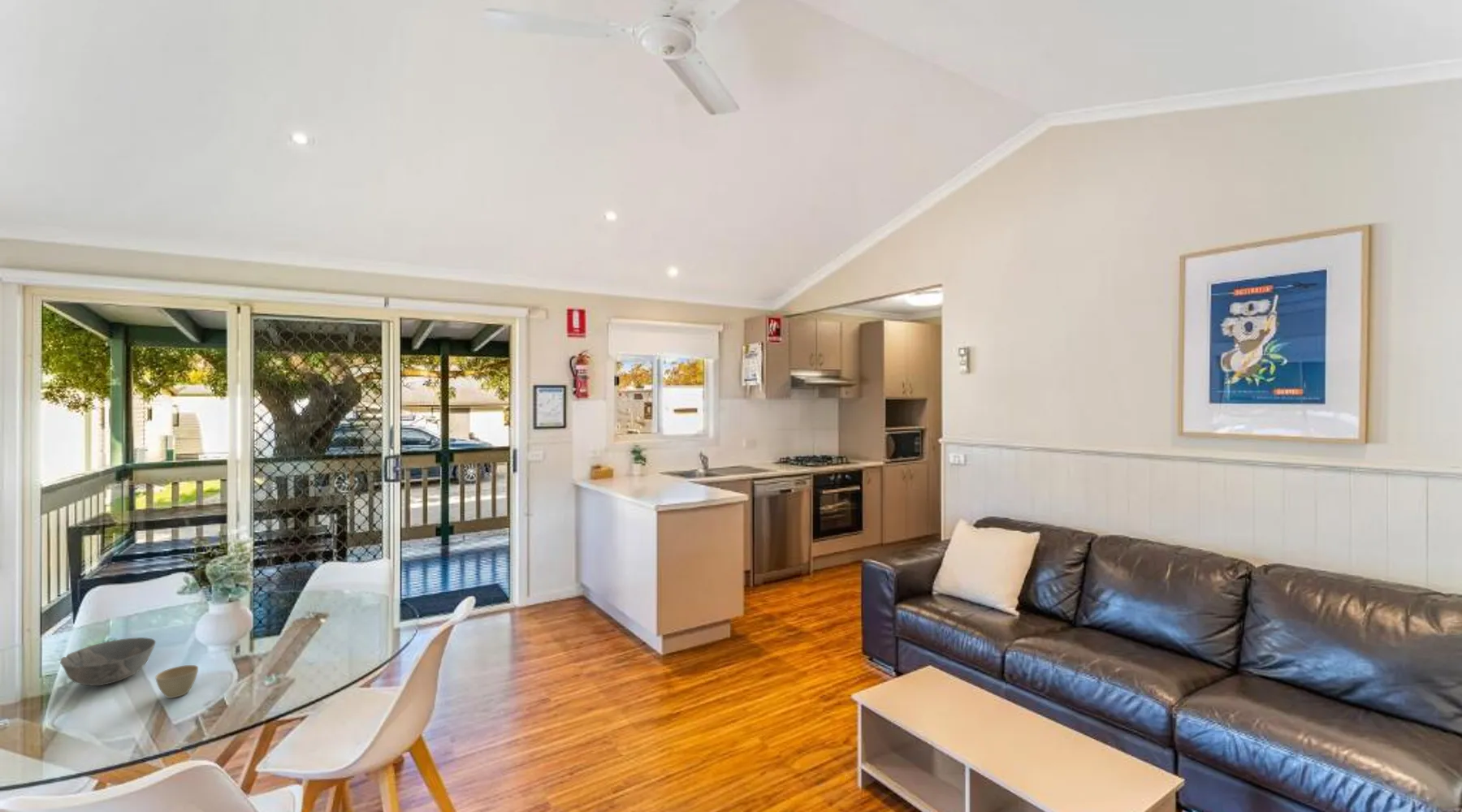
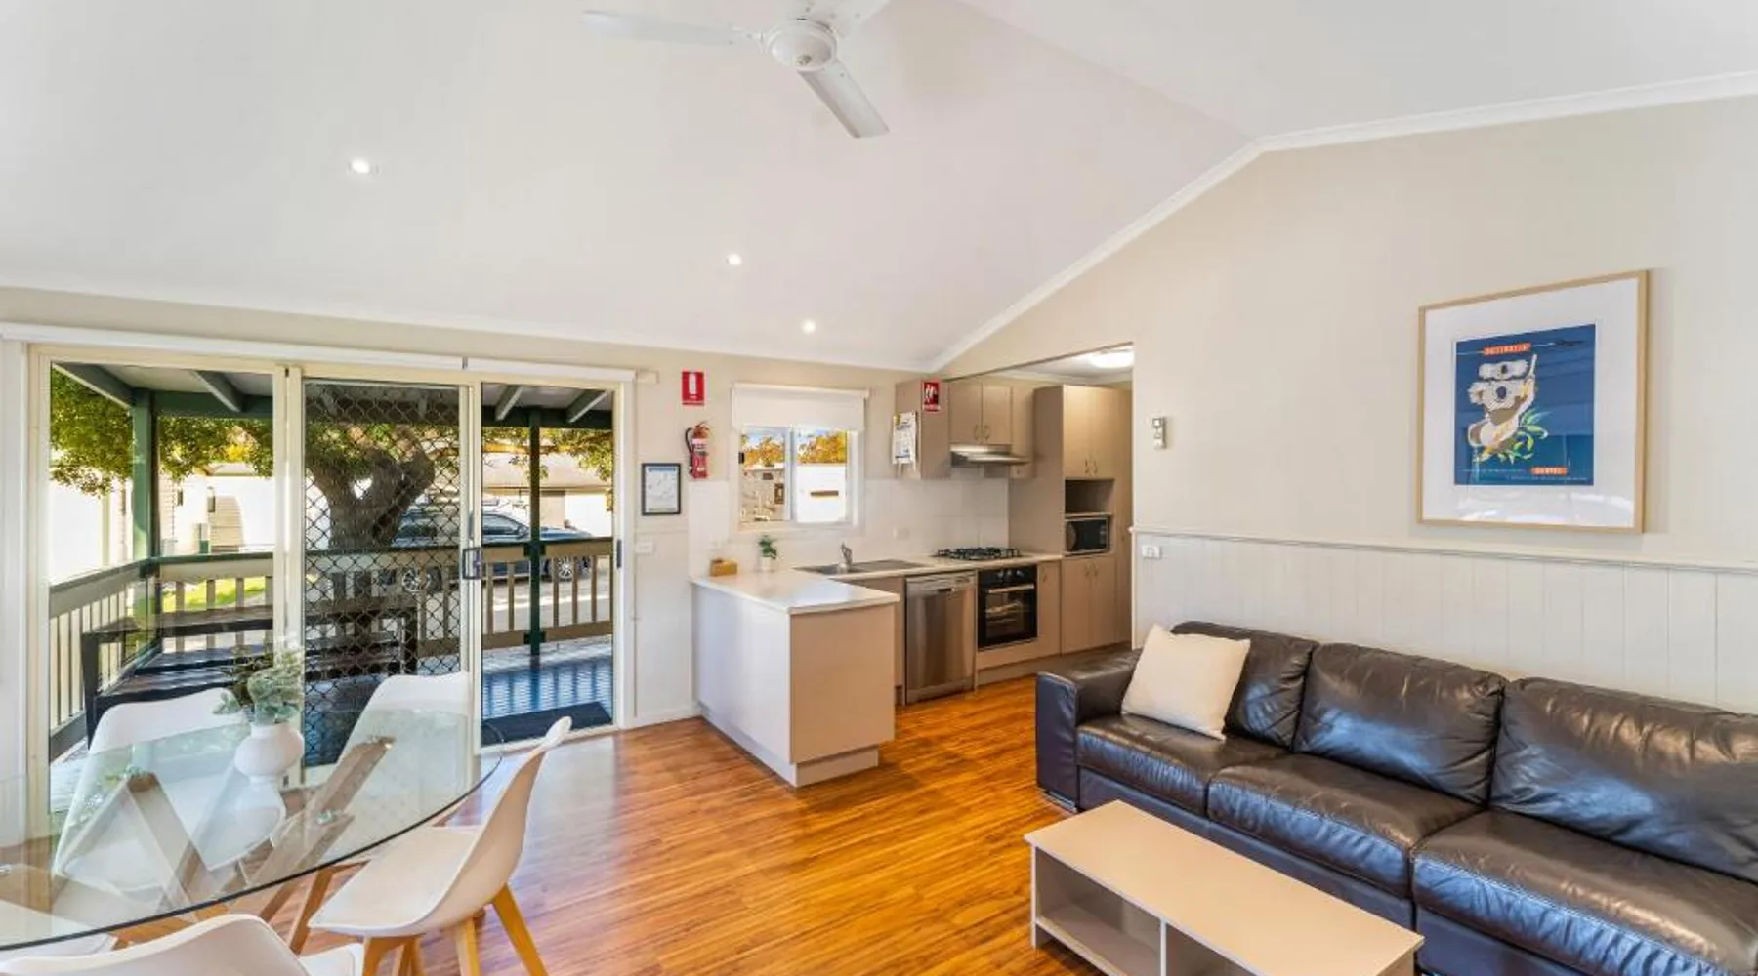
- flower pot (177, 683)
- bowl (110, 665)
